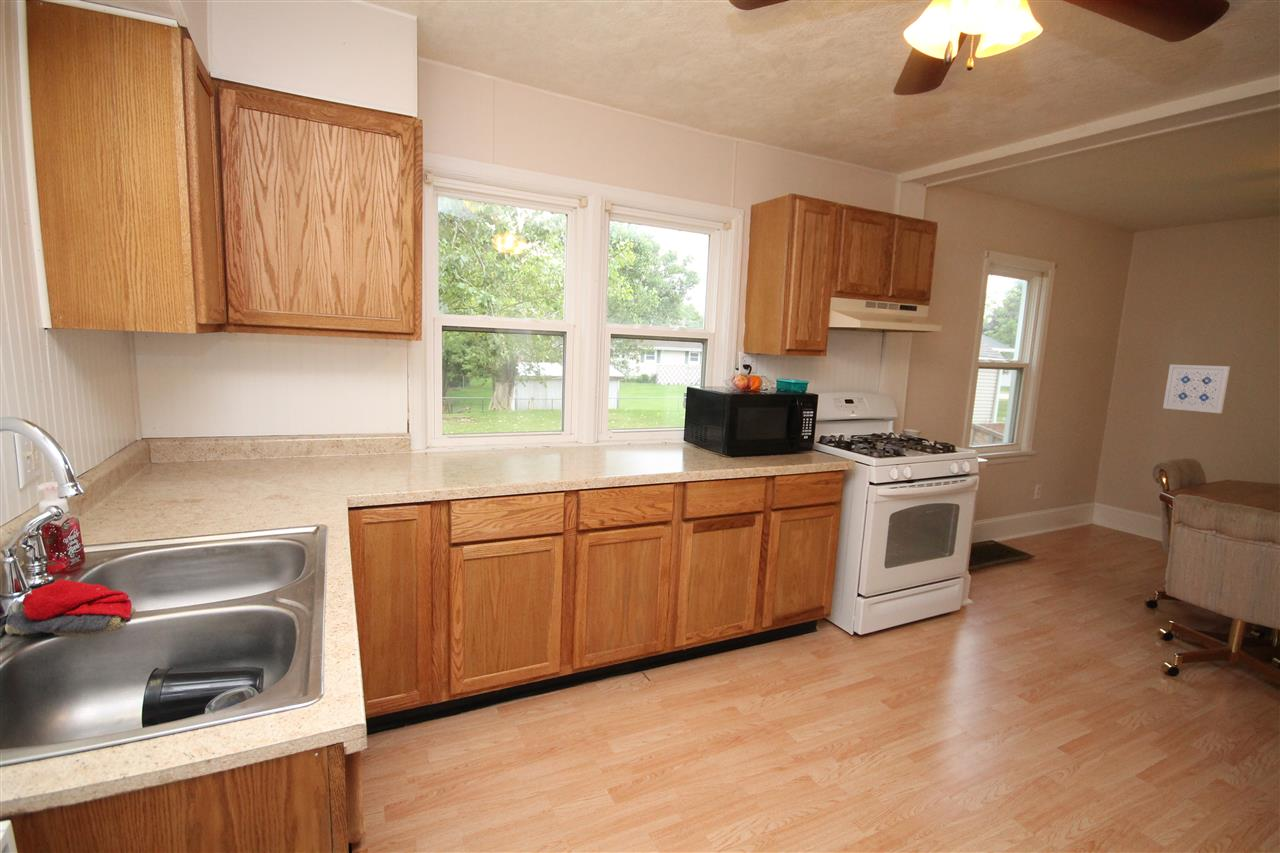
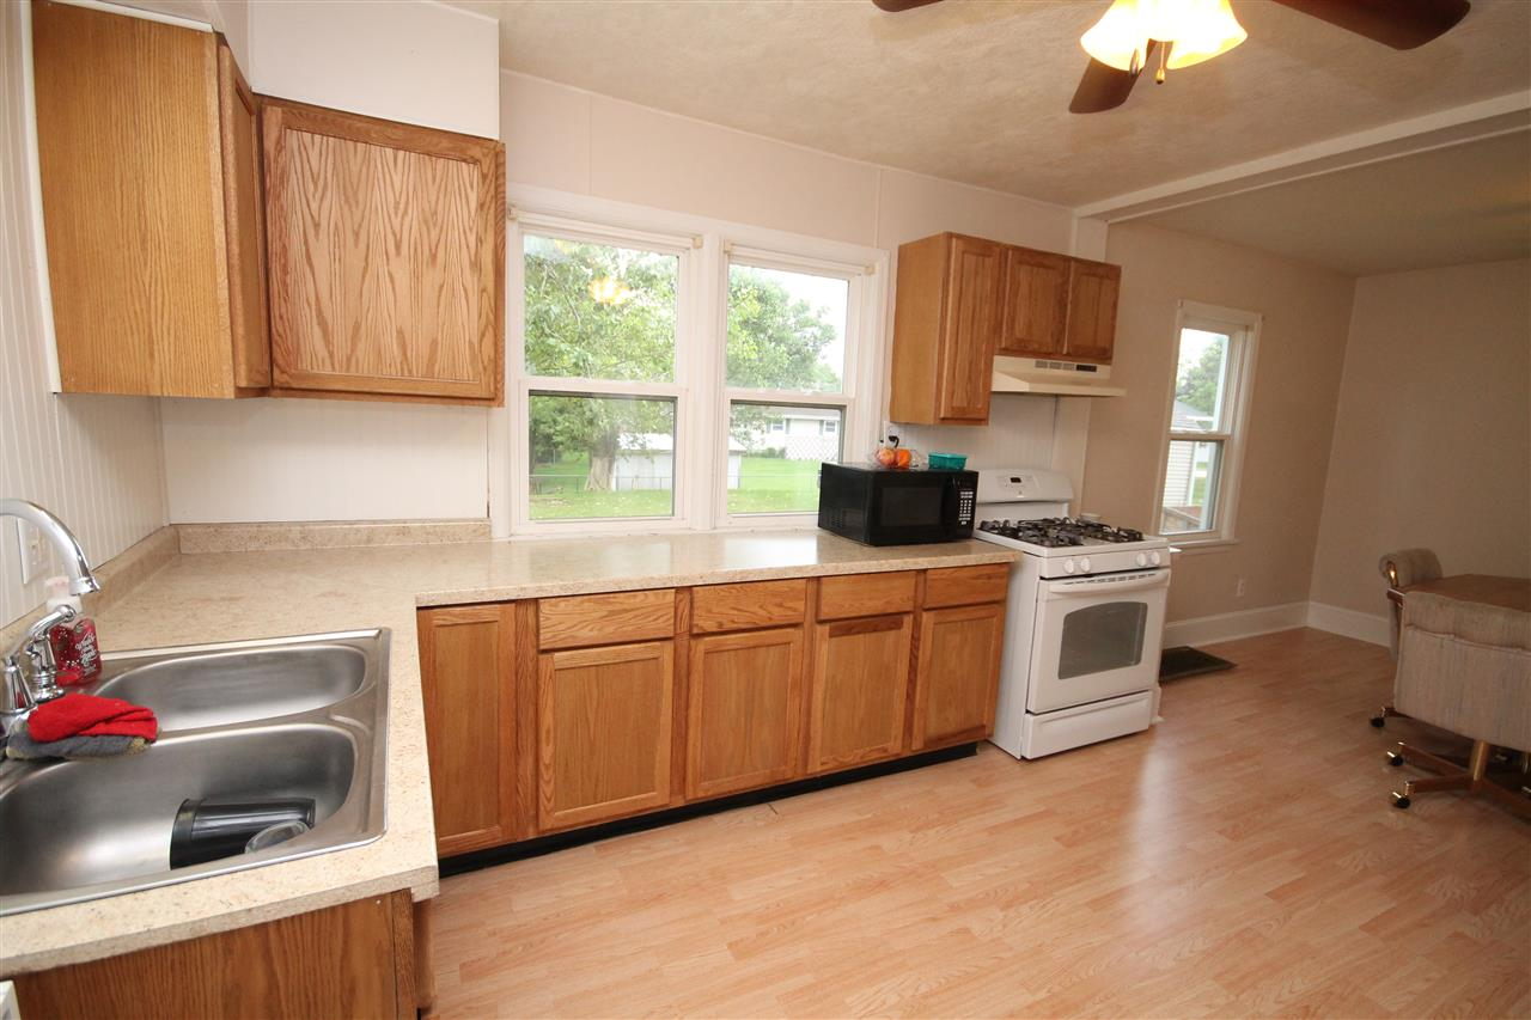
- wall art (1195, 388)
